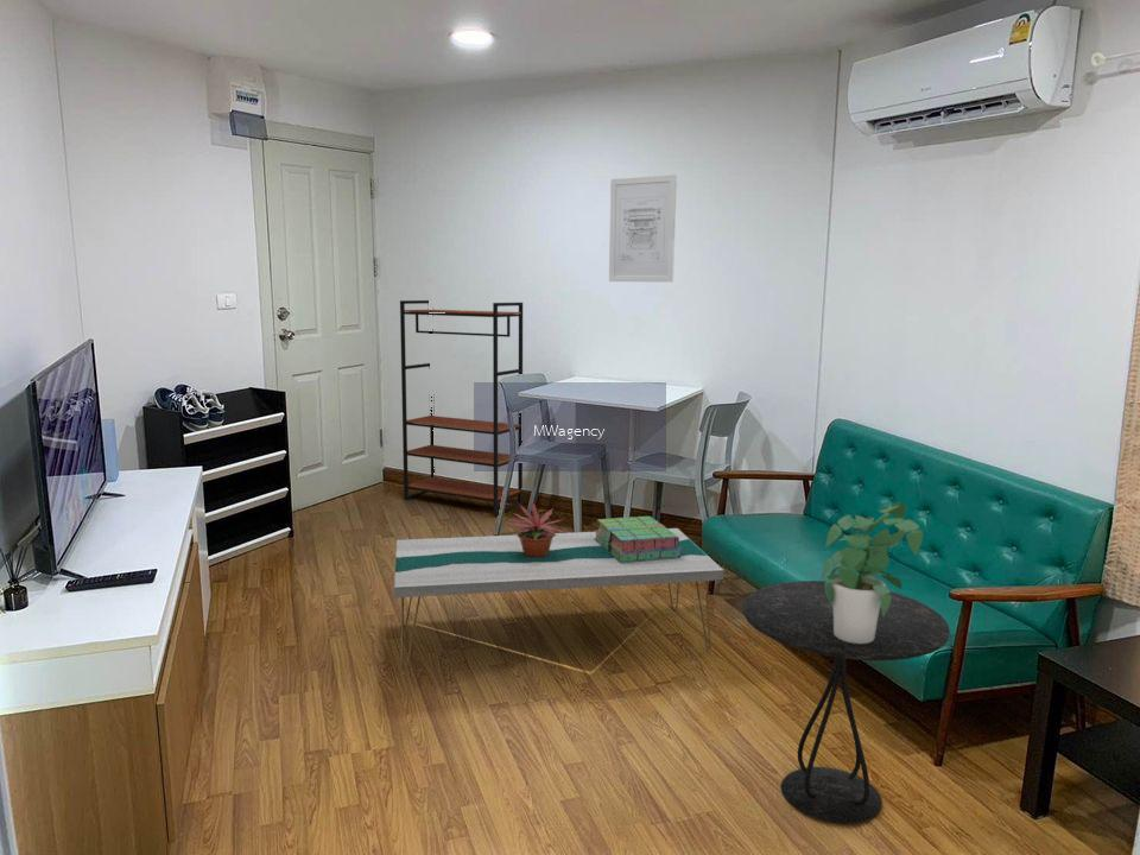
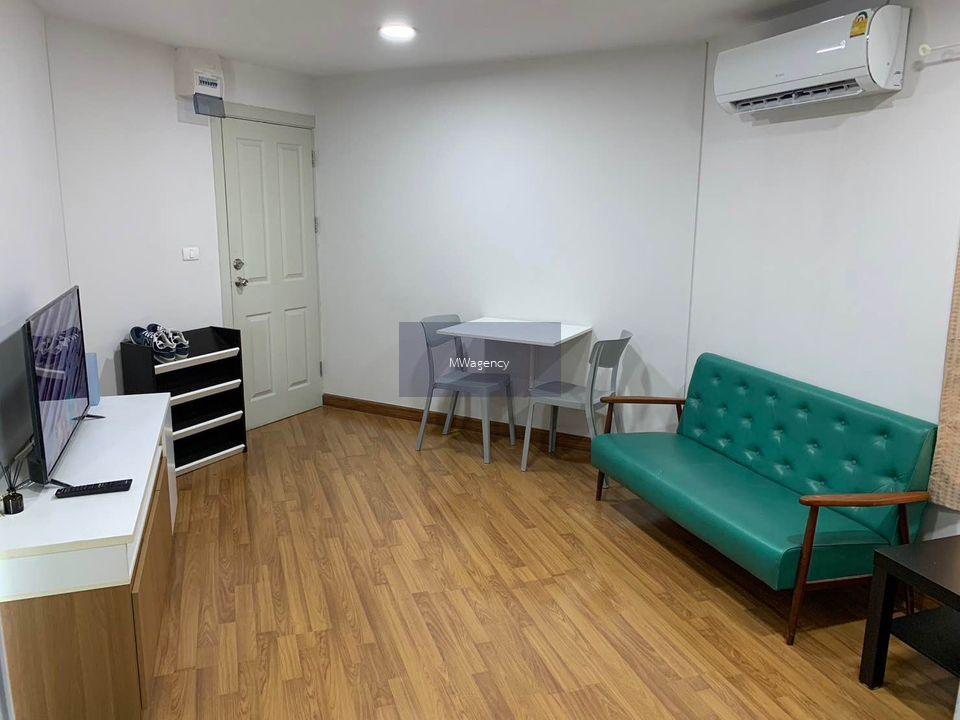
- potted plant (868, 570)
- wall art (641, 229)
- coffee table (551, 588)
- bookshelf (458, 418)
- potted plant (534, 526)
- stack of books (636, 537)
- side table (832, 702)
